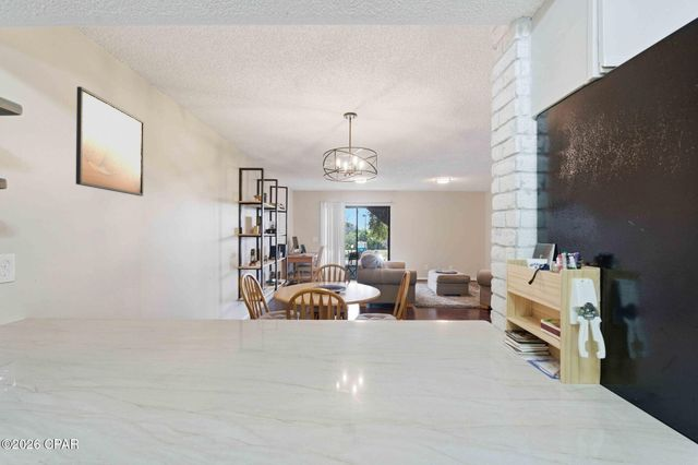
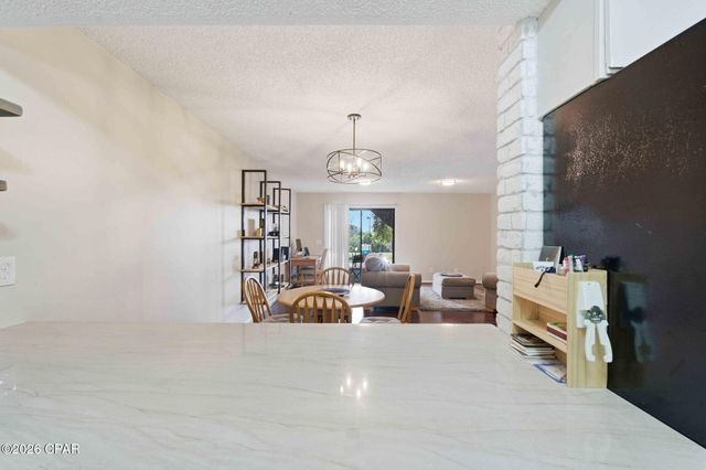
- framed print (115, 148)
